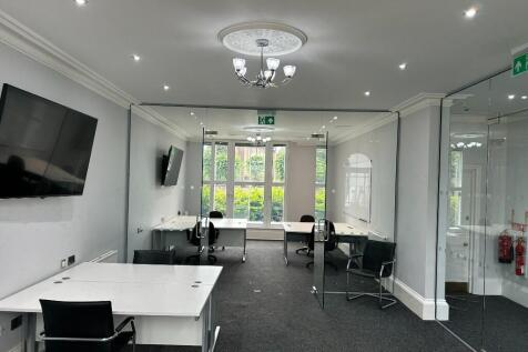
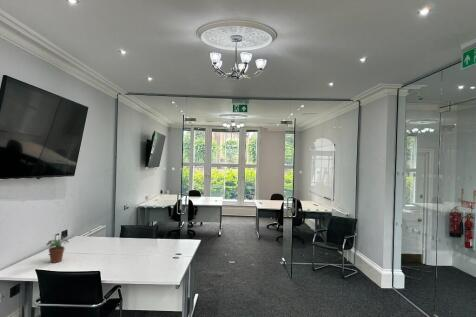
+ potted plant (56, 250)
